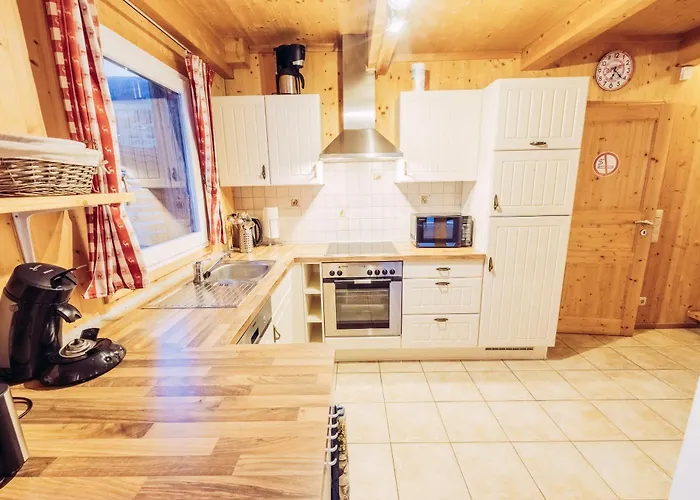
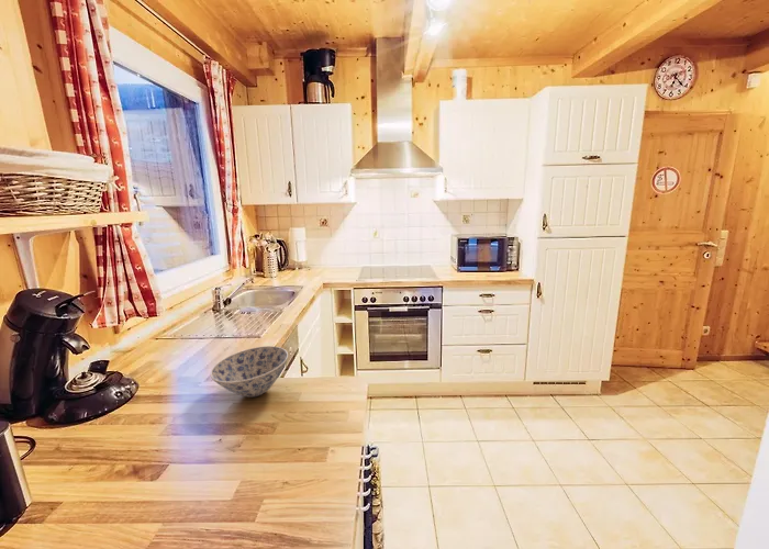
+ bowl (252, 376)
